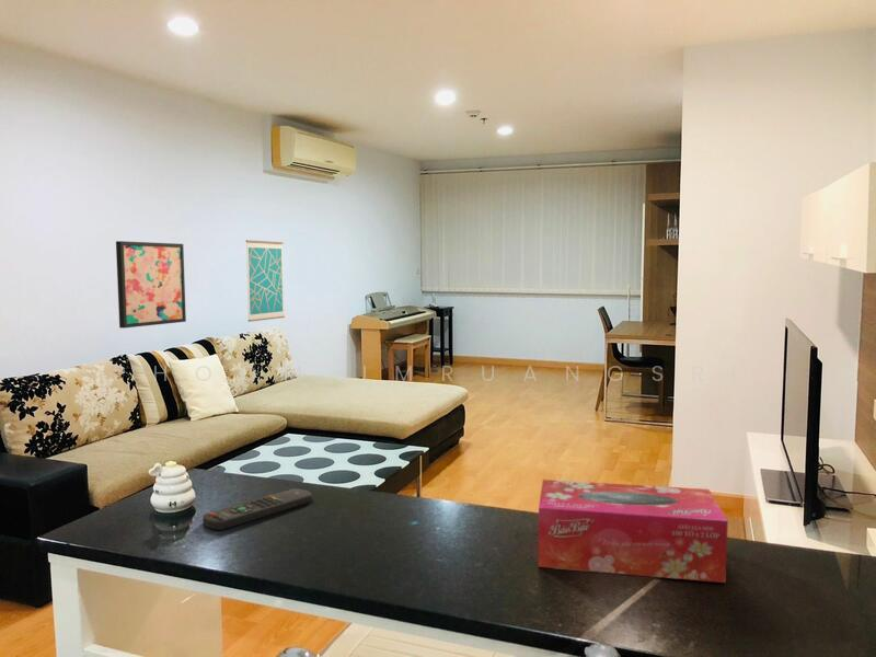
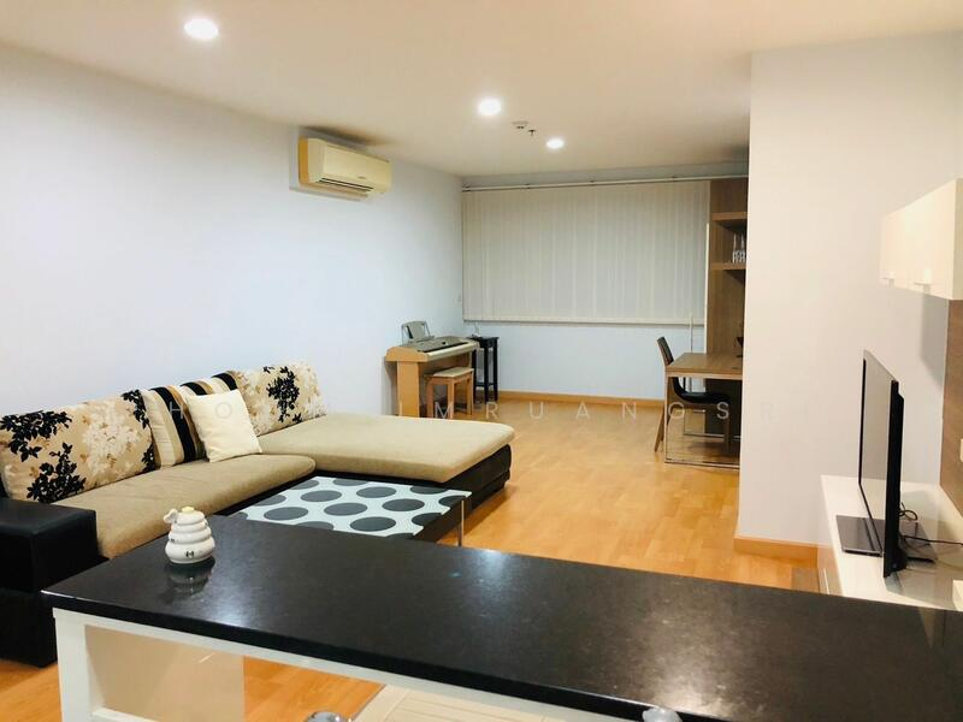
- wall art (266, 280)
- remote control (260, 507)
- wall art (152, 284)
- tissue box (626, 527)
